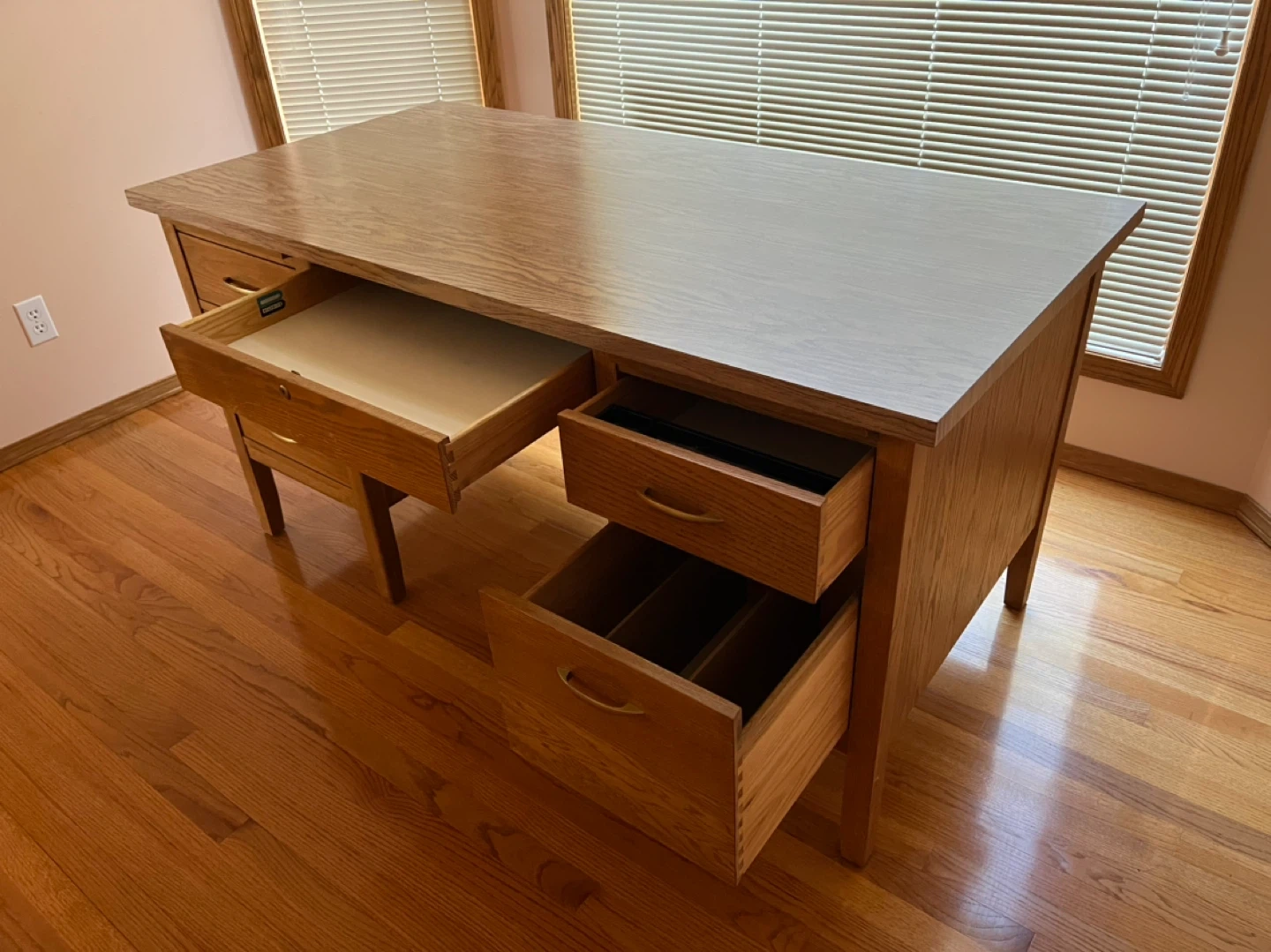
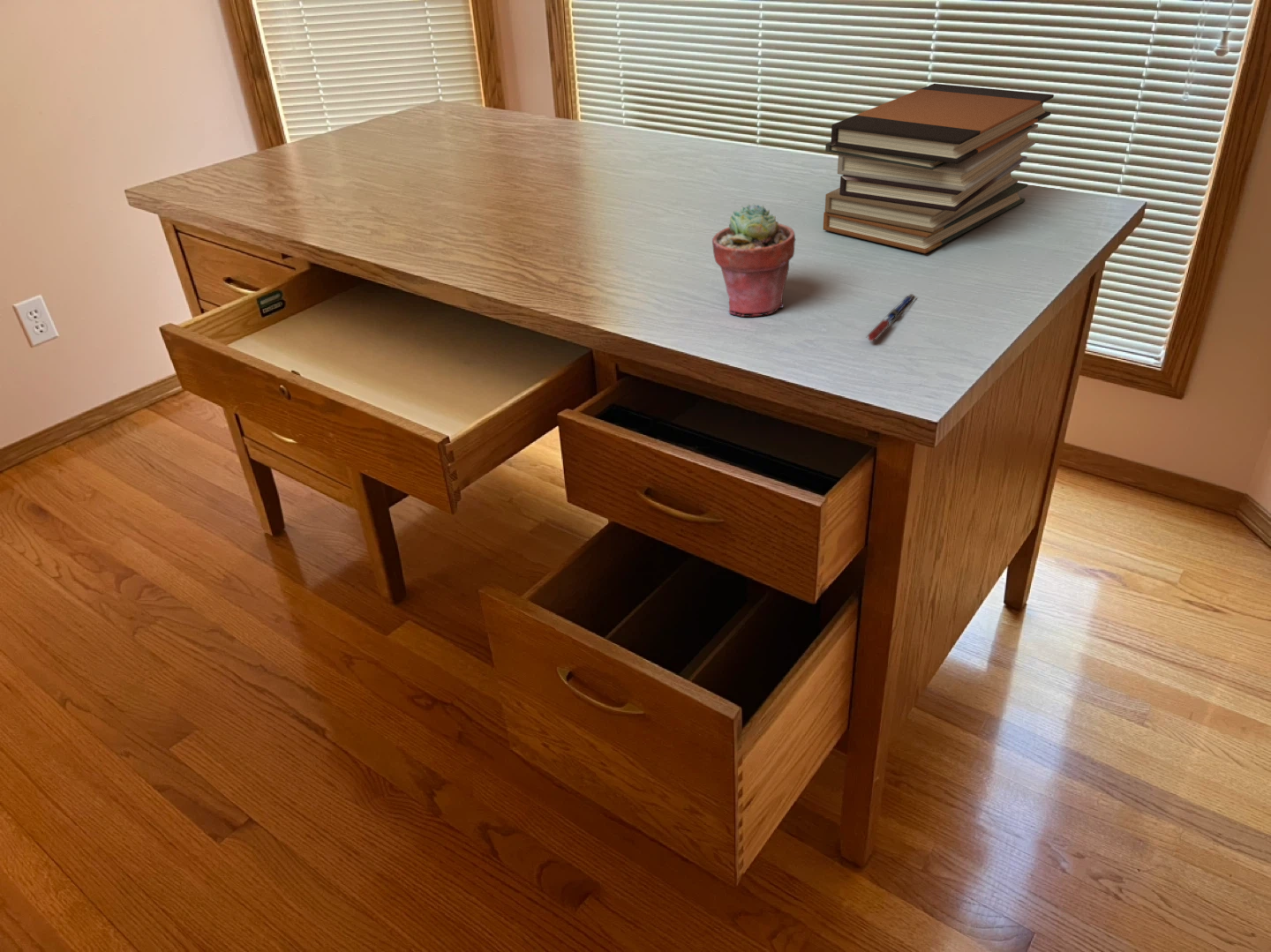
+ book stack (936, 162)
+ pen (892, 314)
+ potted succulent (754, 256)
